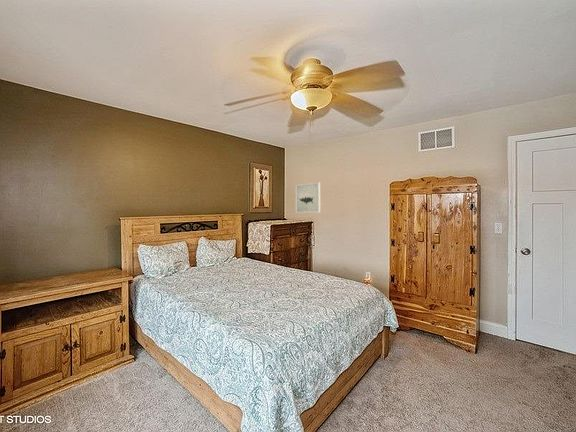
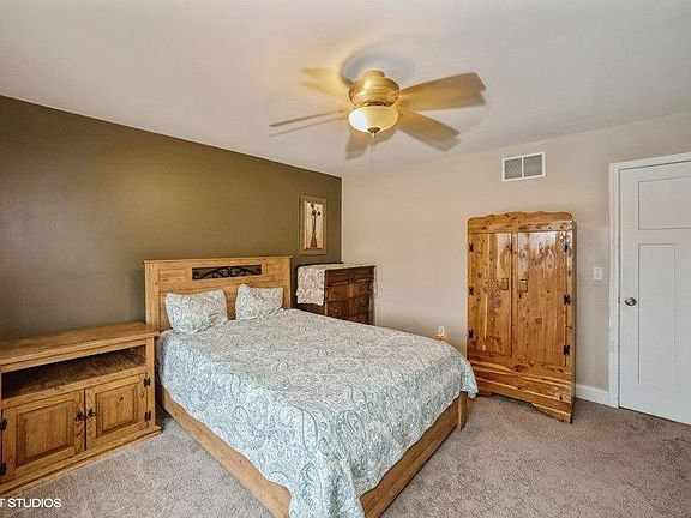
- wall art (307, 198)
